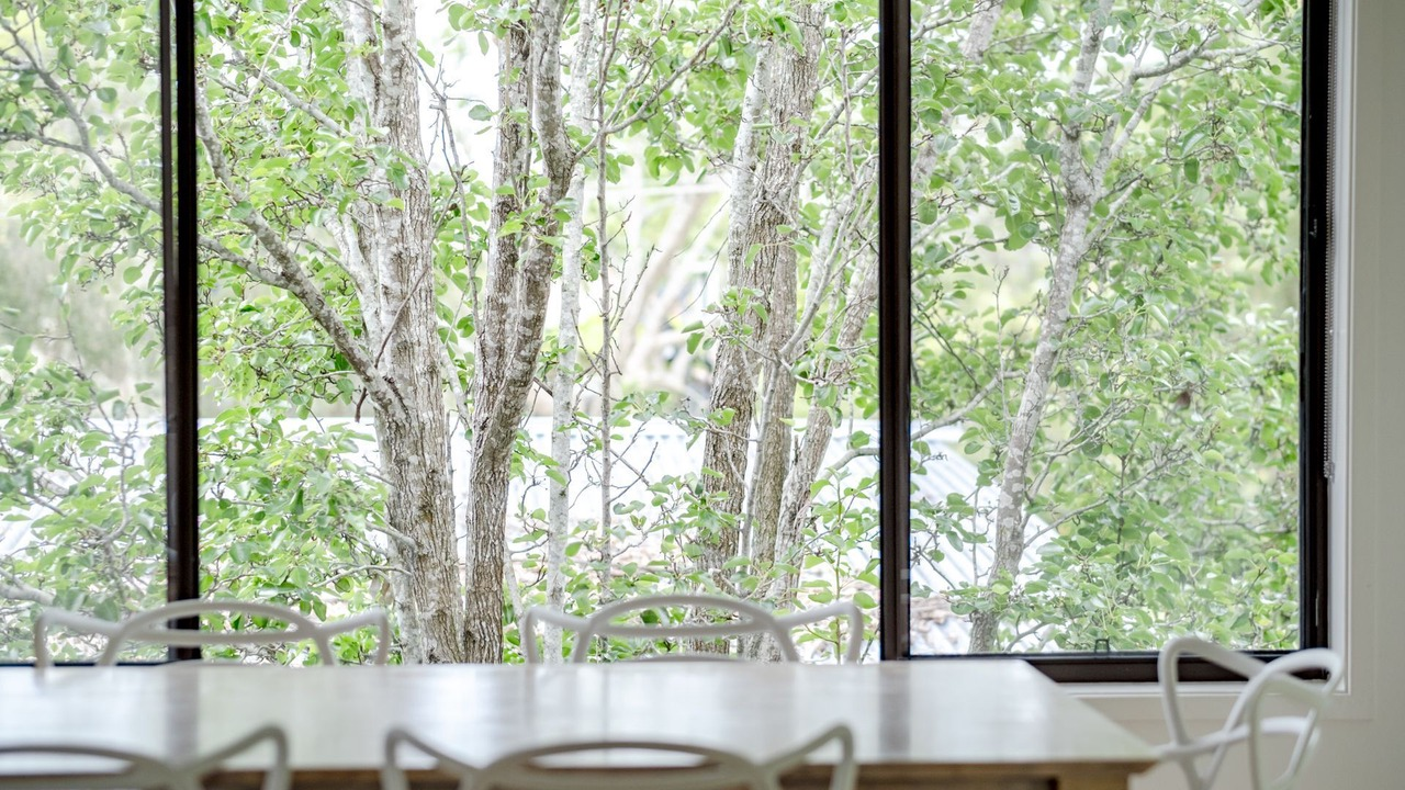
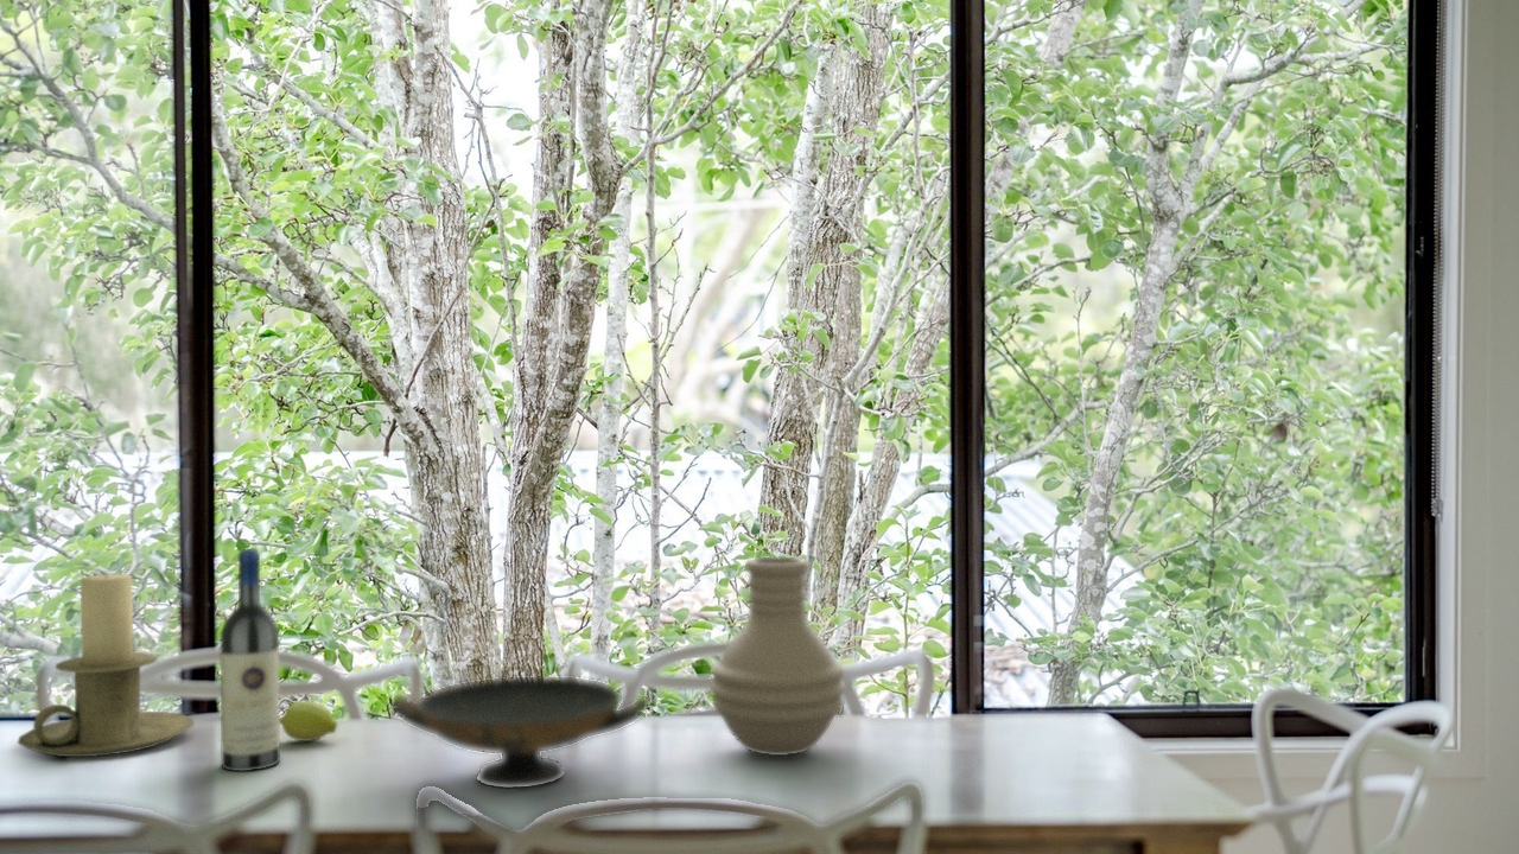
+ wine bottle (249, 656)
+ decorative bowl (521, 735)
+ vase (777, 655)
+ candle holder (107, 657)
+ fruit (309, 720)
